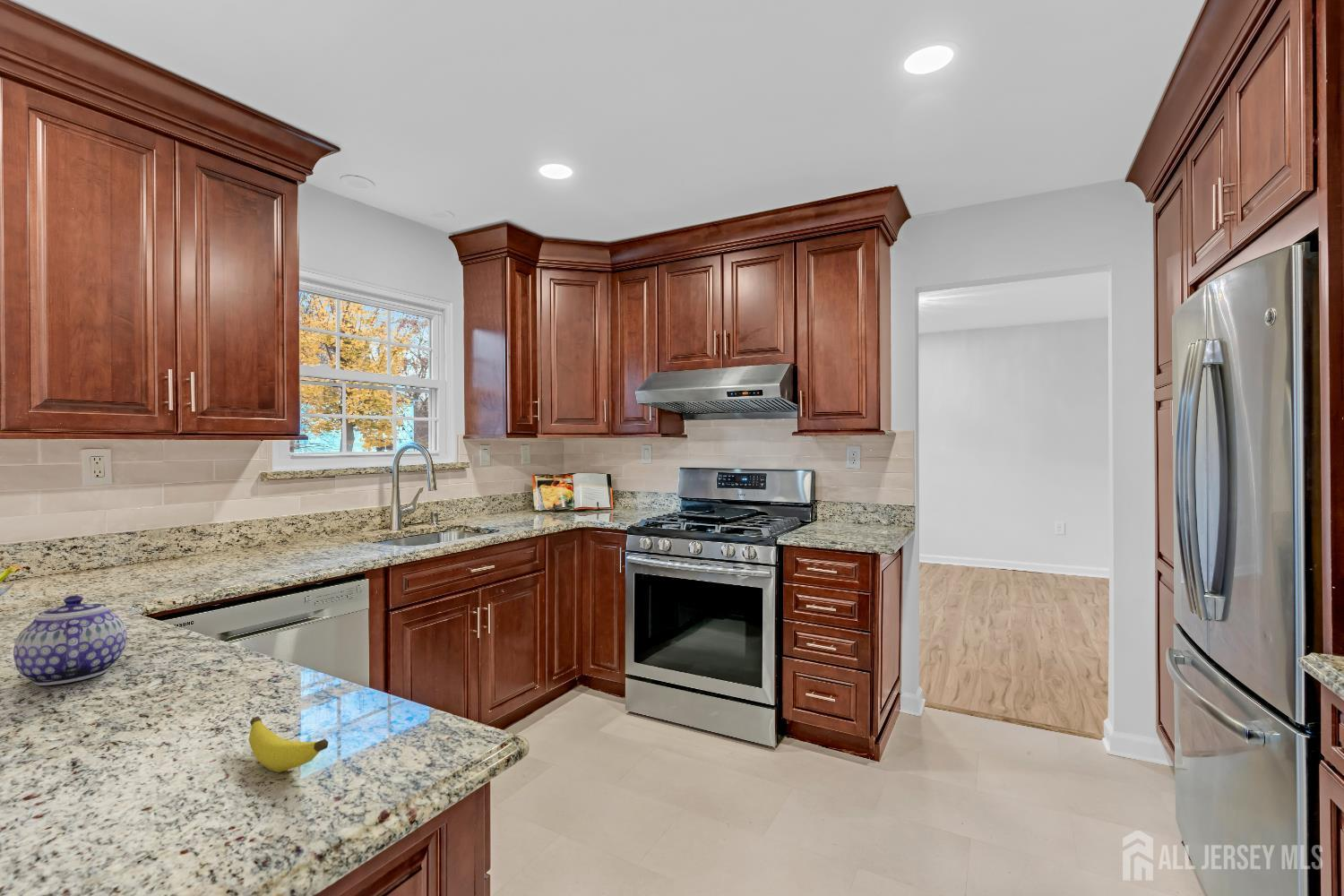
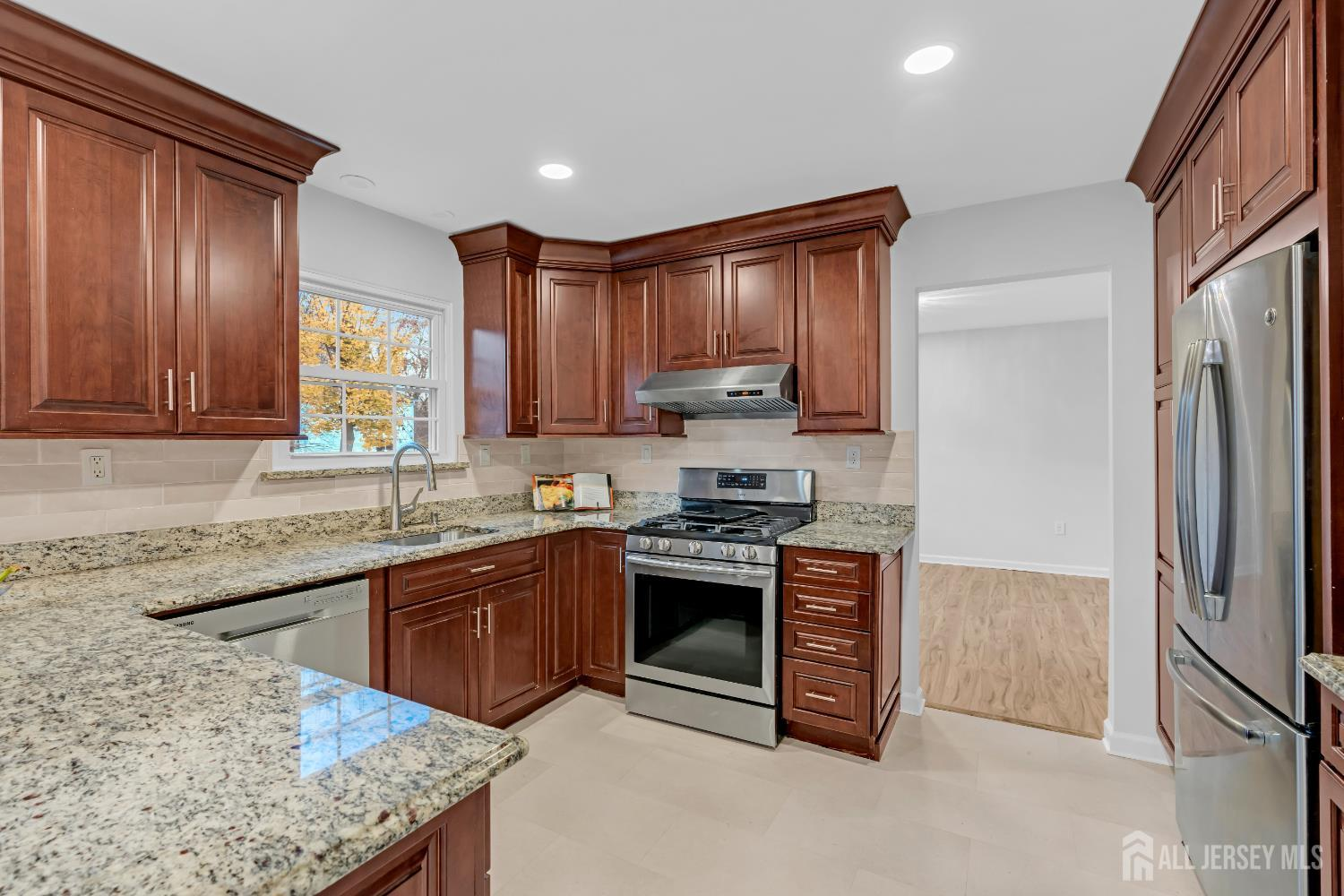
- teapot (73, 635)
- banana (277, 746)
